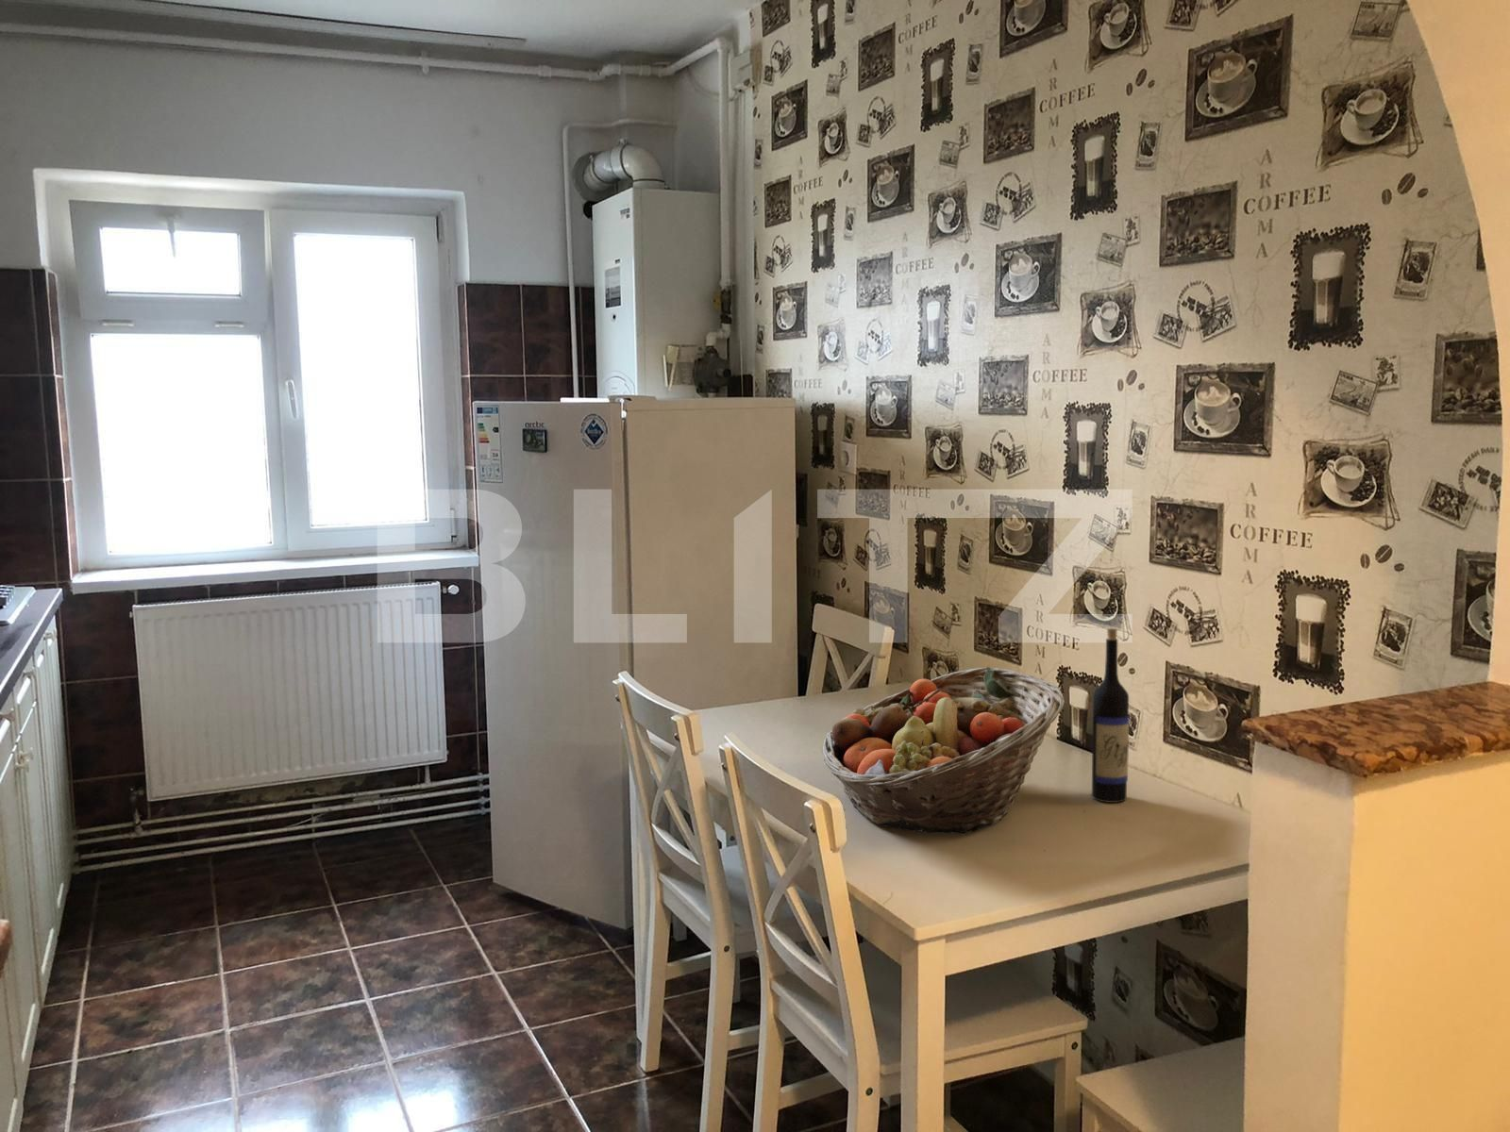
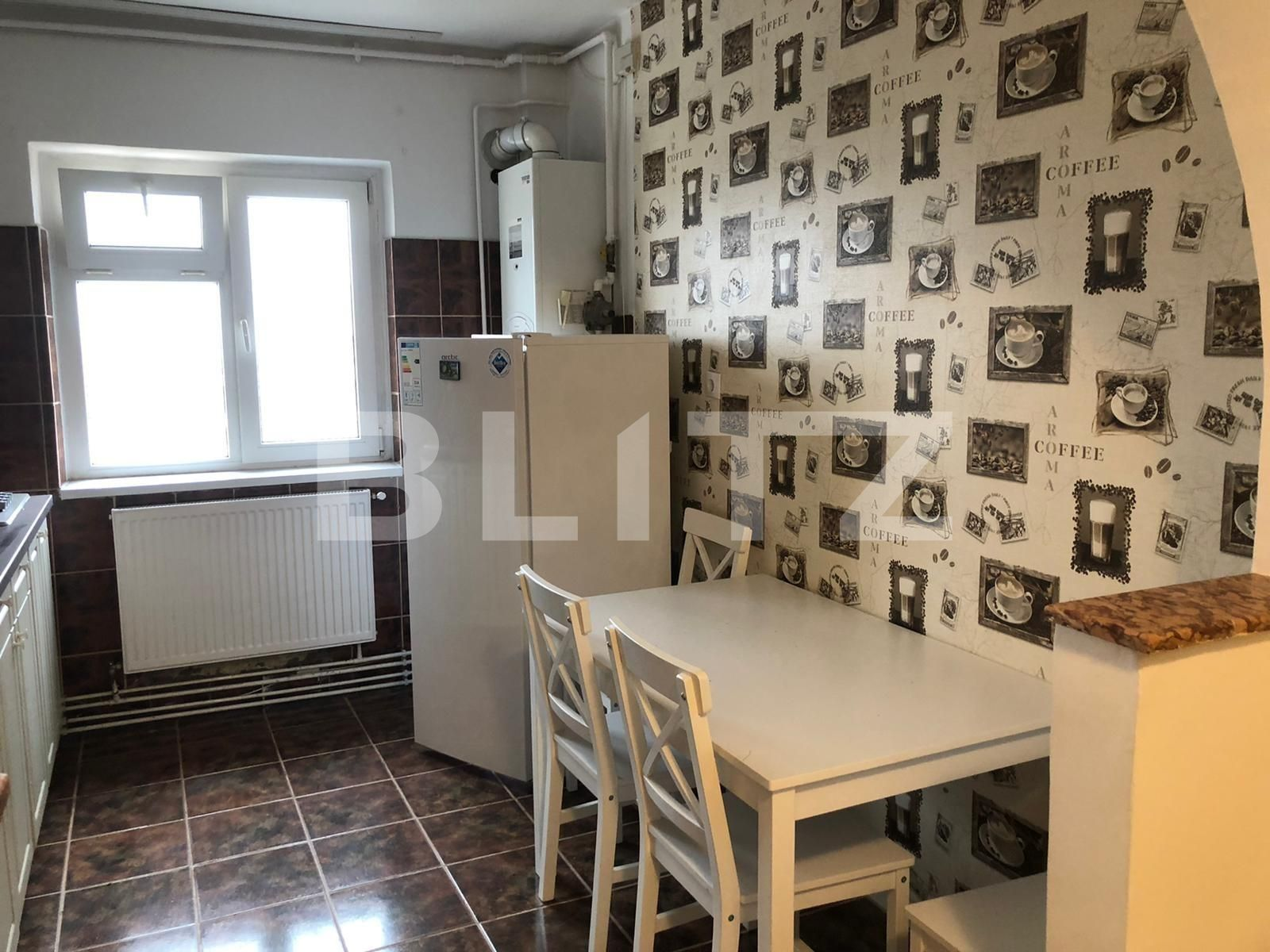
- fruit basket (939, 742)
- wine bottle (1111, 713)
